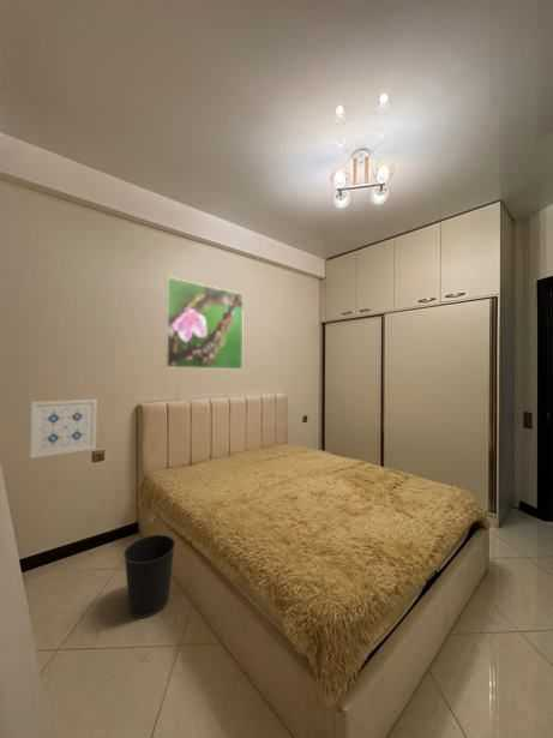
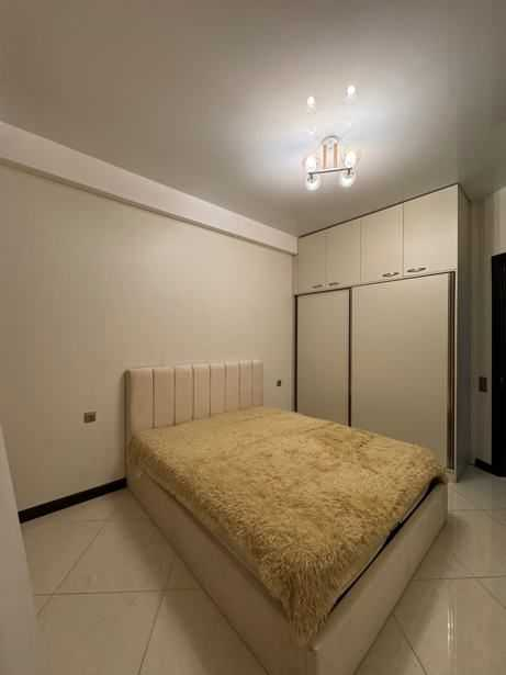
- wastebasket (149, 575)
- wall art (65, 426)
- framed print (208, 326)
